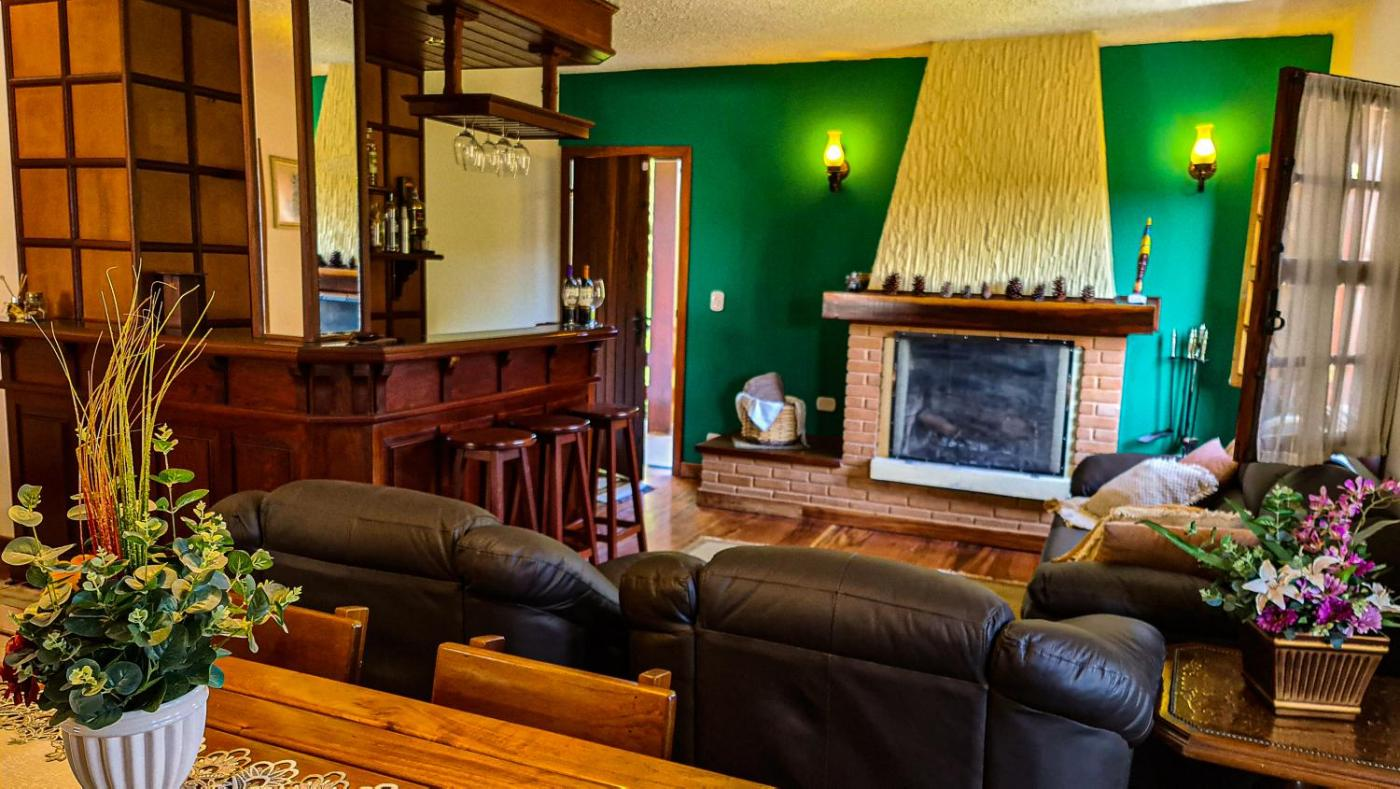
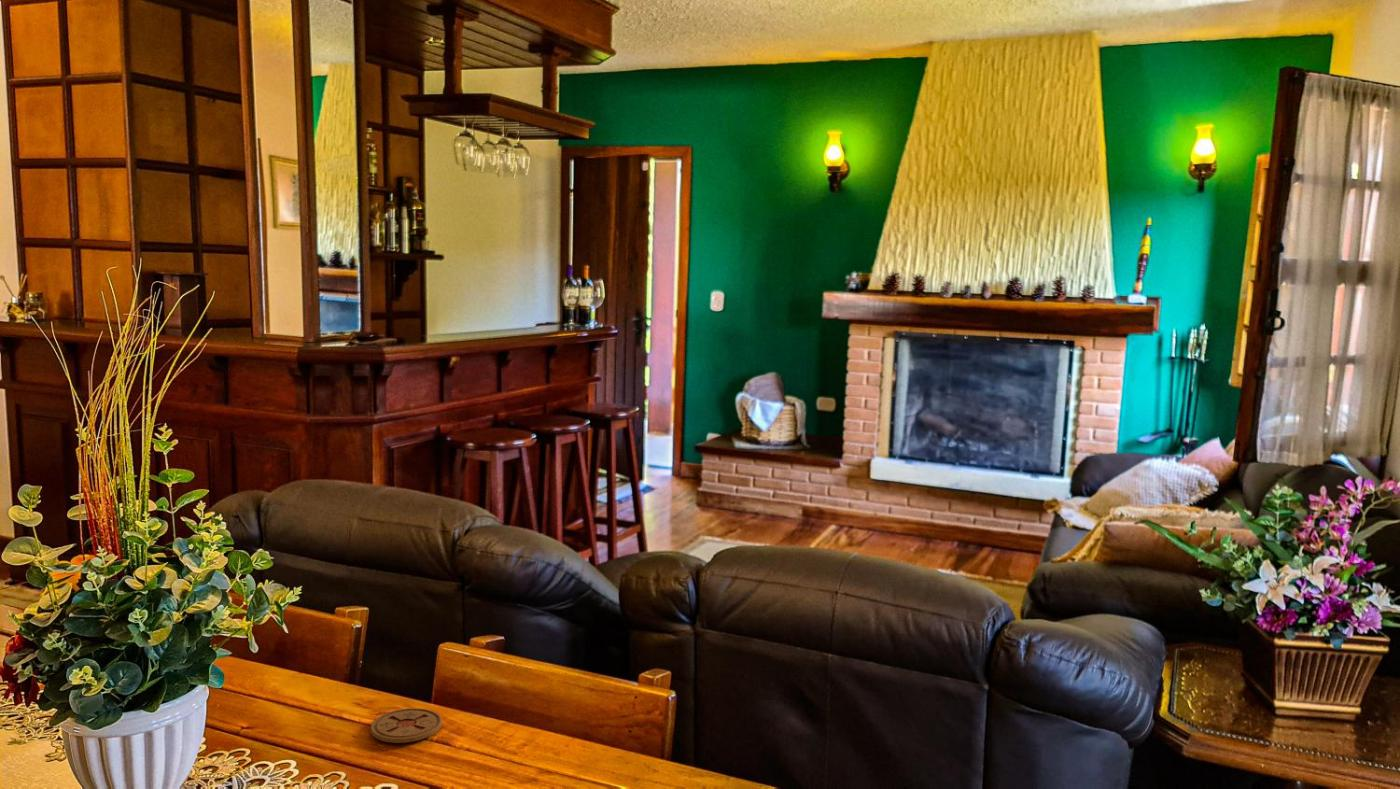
+ coaster (406, 725)
